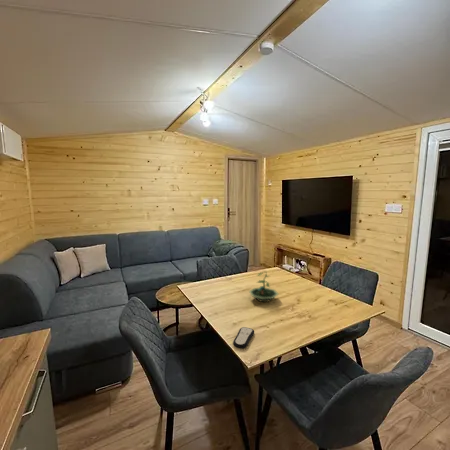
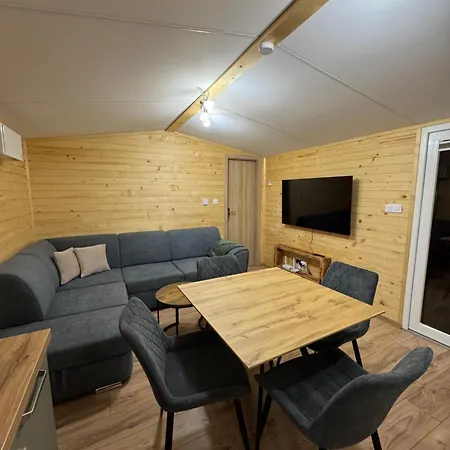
- remote control (243, 337)
- terrarium (264, 277)
